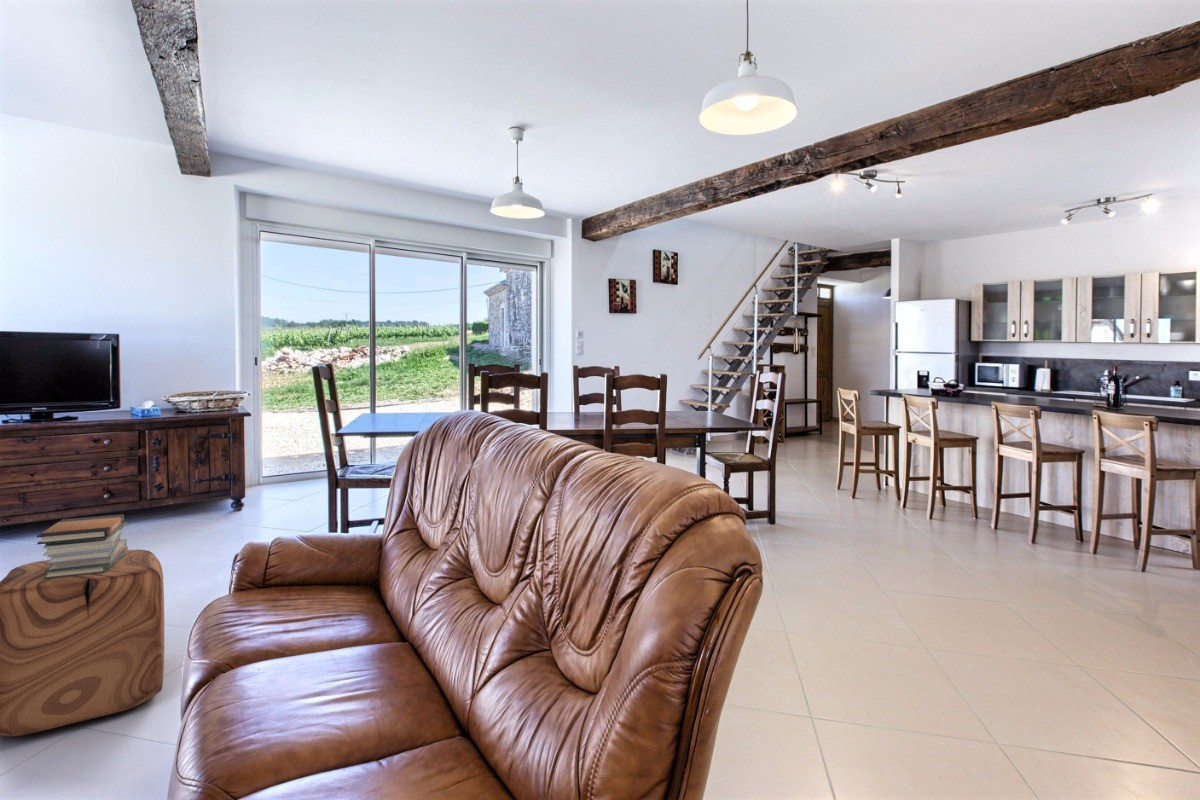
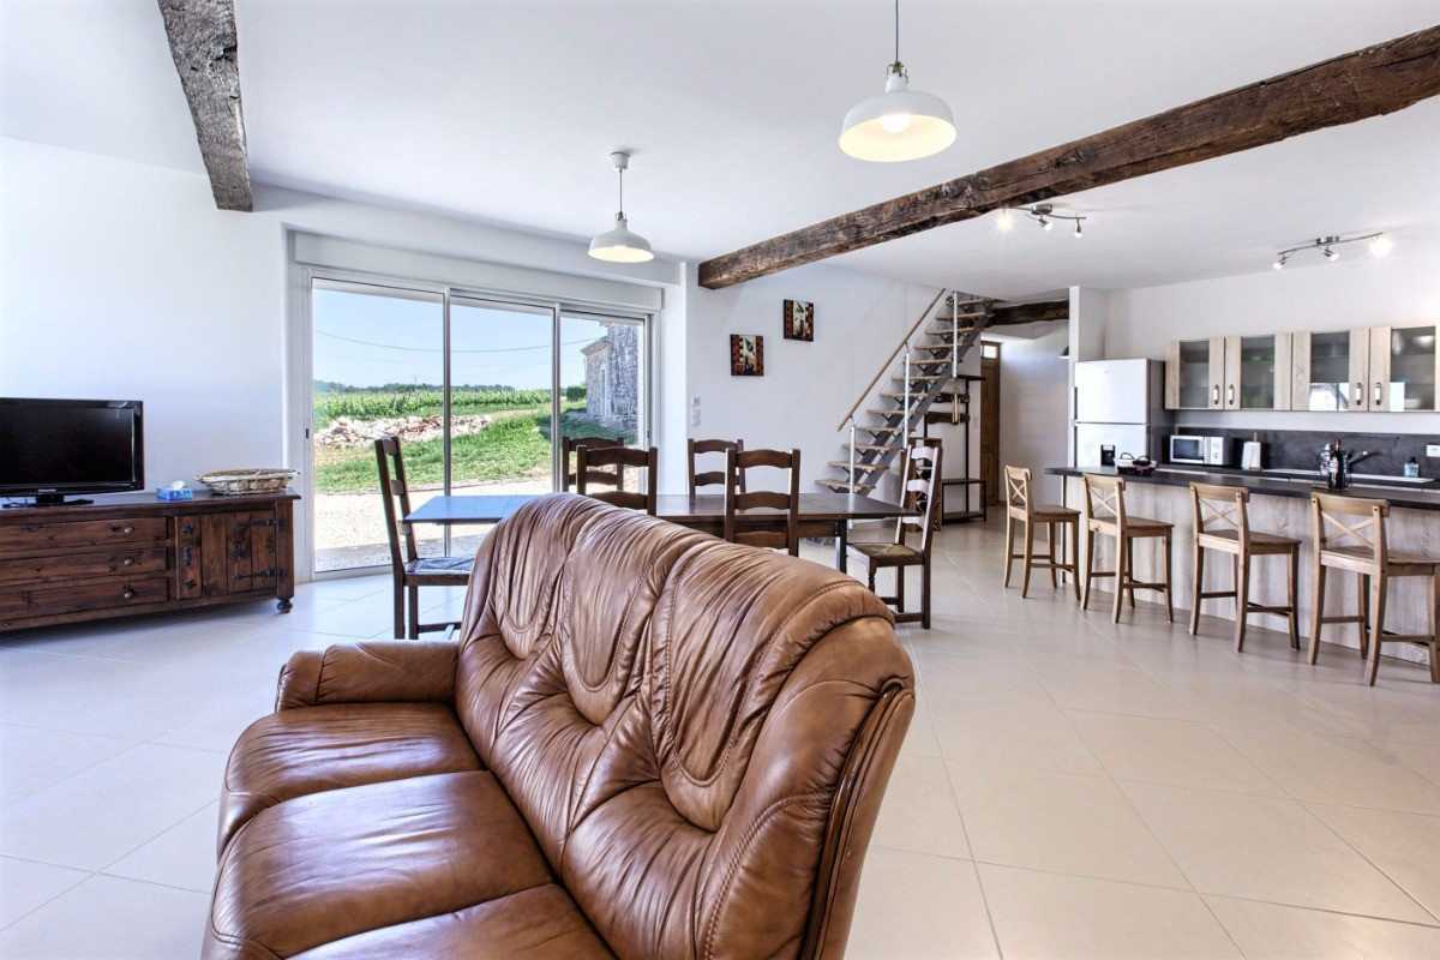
- ottoman (82, 631)
- book stack (85, 543)
